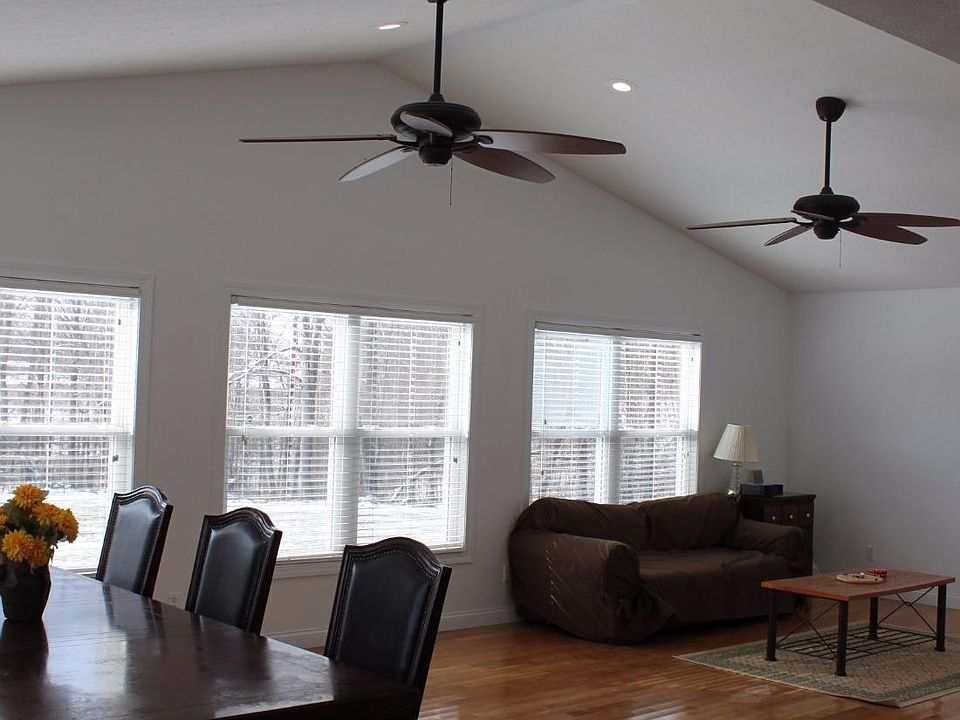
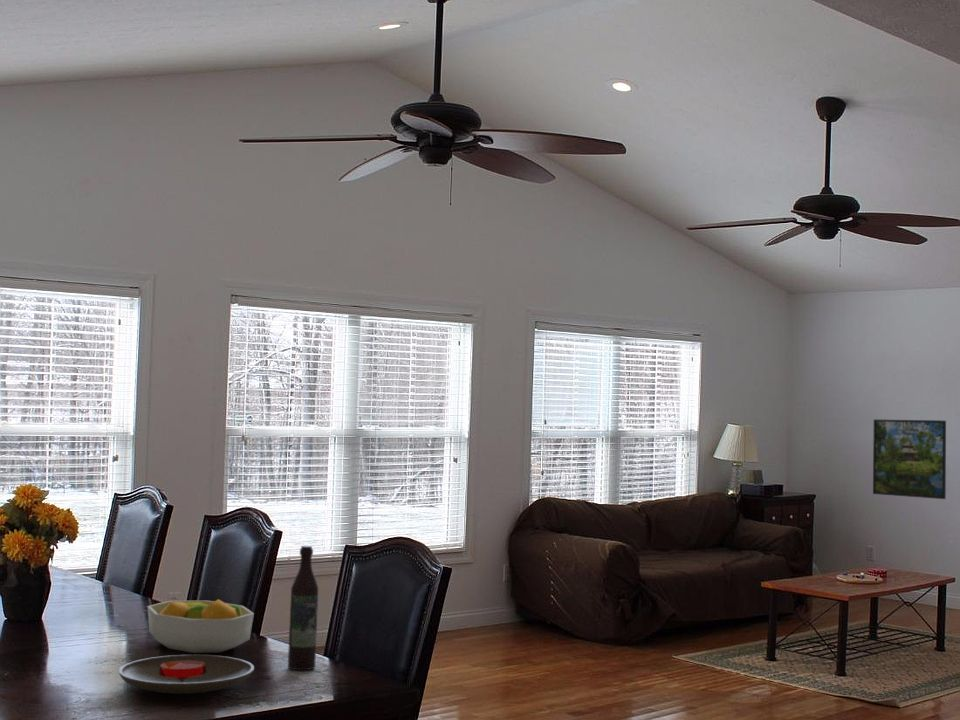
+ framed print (908, 458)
+ wine bottle (304, 606)
+ plate (187, 676)
+ fruit bowl (199, 619)
